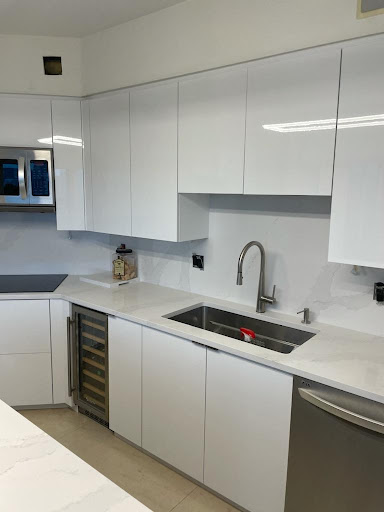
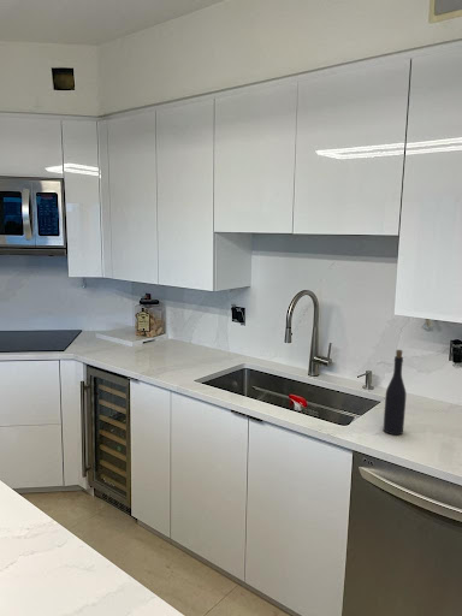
+ bottle (396, 390)
